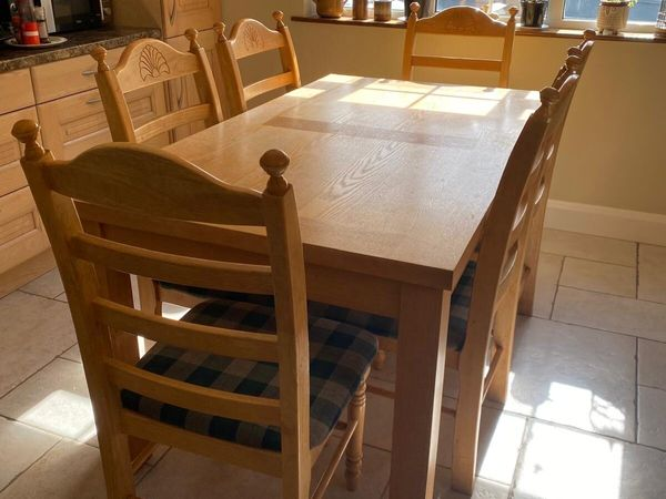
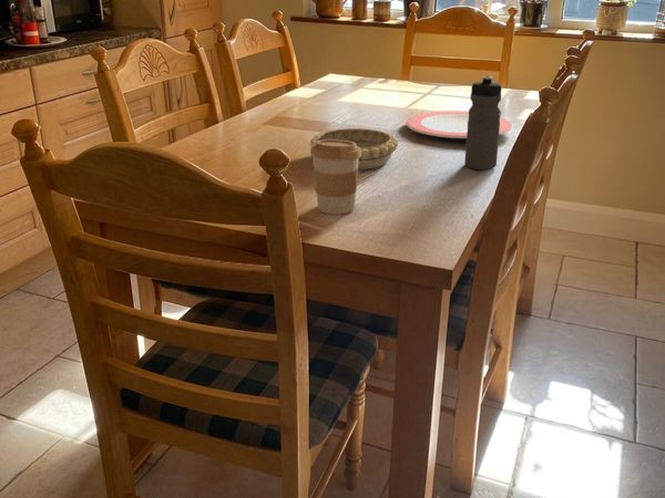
+ decorative bowl (356, 145)
+ water bottle (483, 122)
+ plate (458, 126)
+ coffee cup (336, 174)
